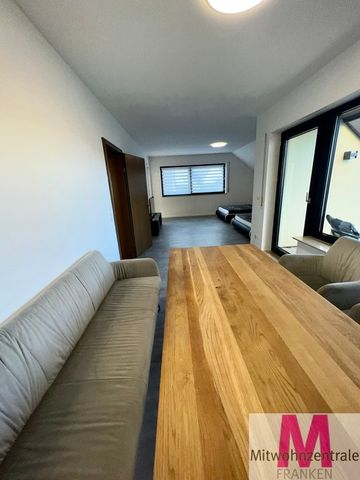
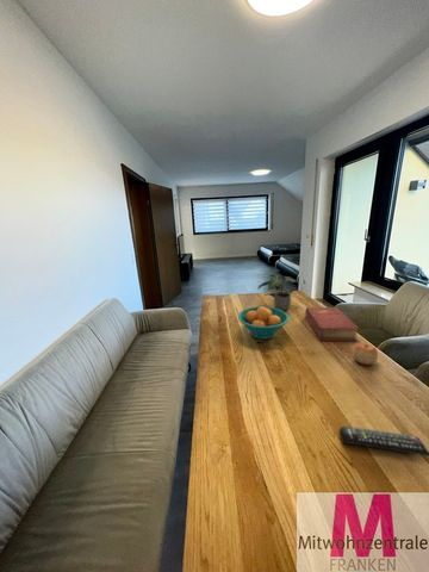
+ fruit bowl (262, 321)
+ book (329, 322)
+ apple (365, 353)
+ remote control (381, 441)
+ potted plant (278, 292)
